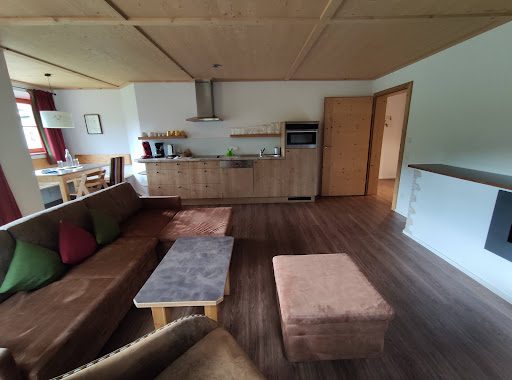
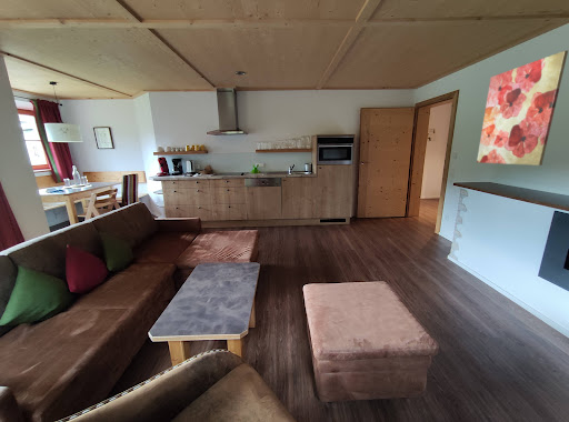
+ wall art (513, 117)
